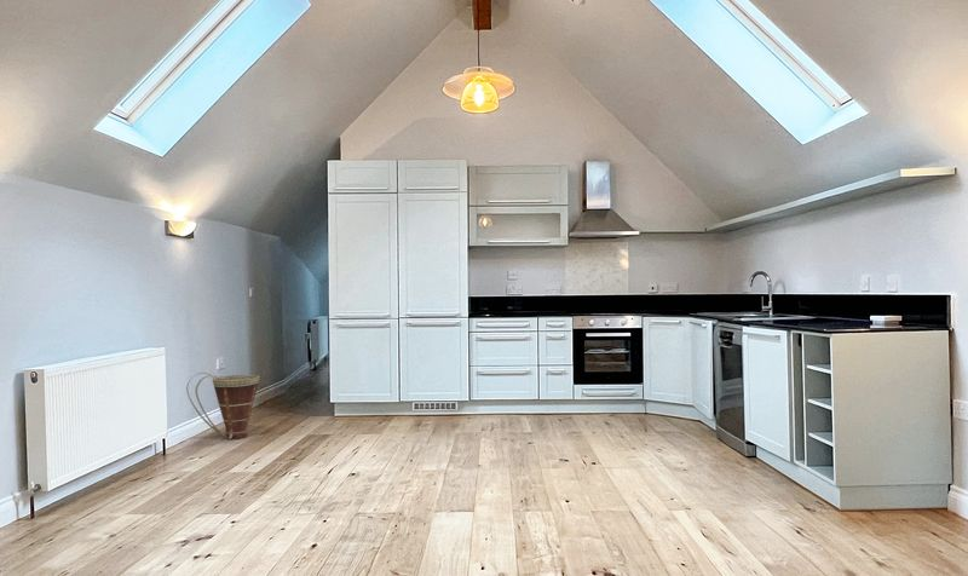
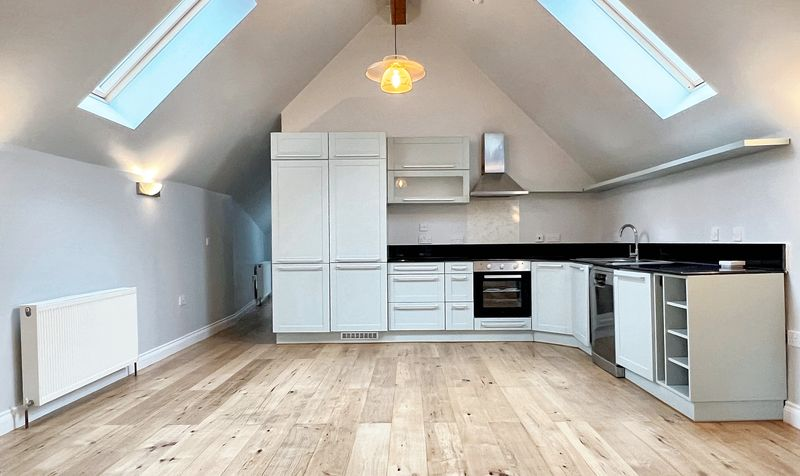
- basket (221, 405)
